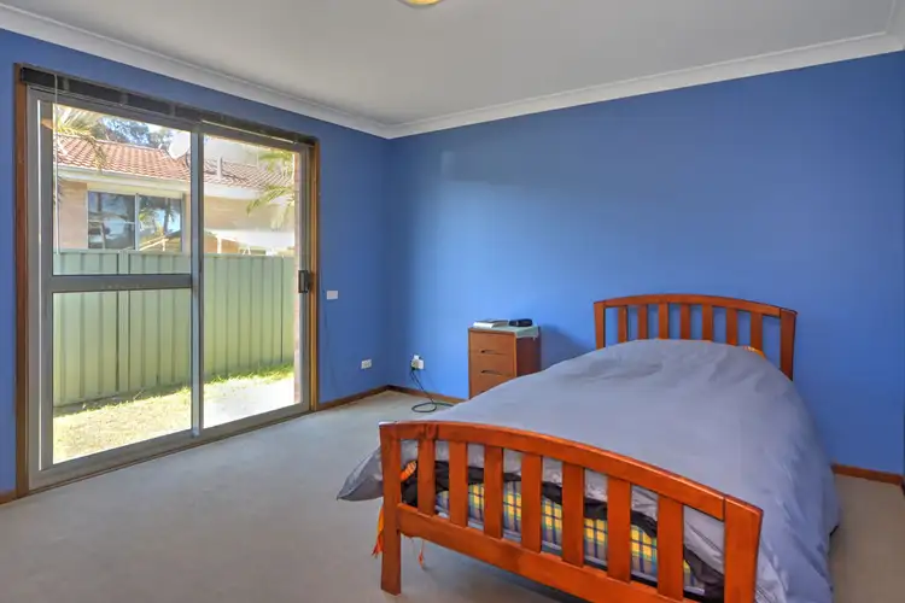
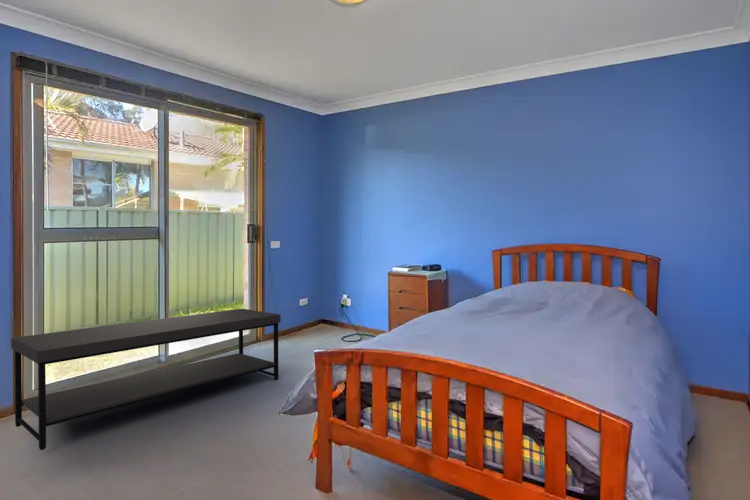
+ storage bench (167, 368)
